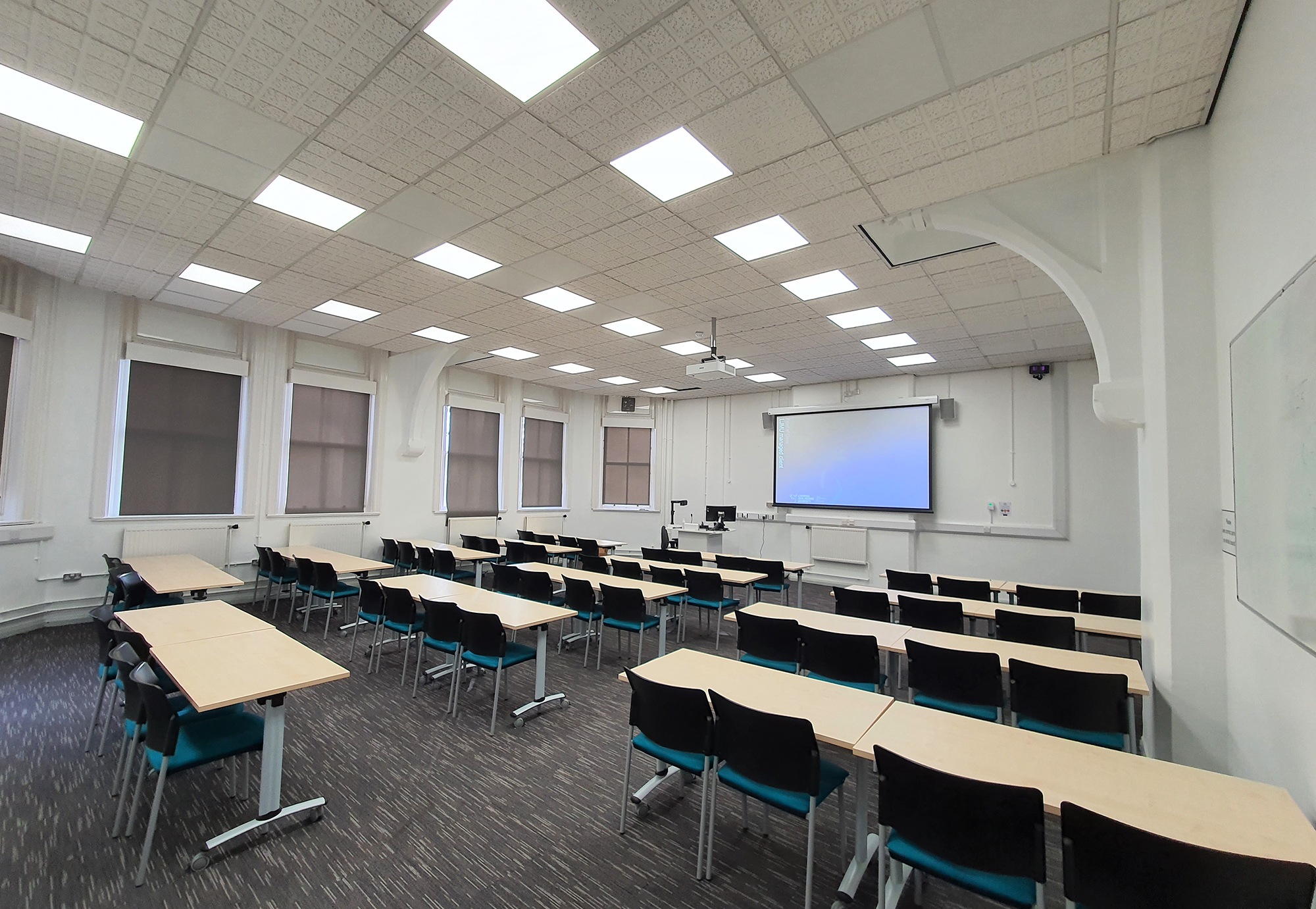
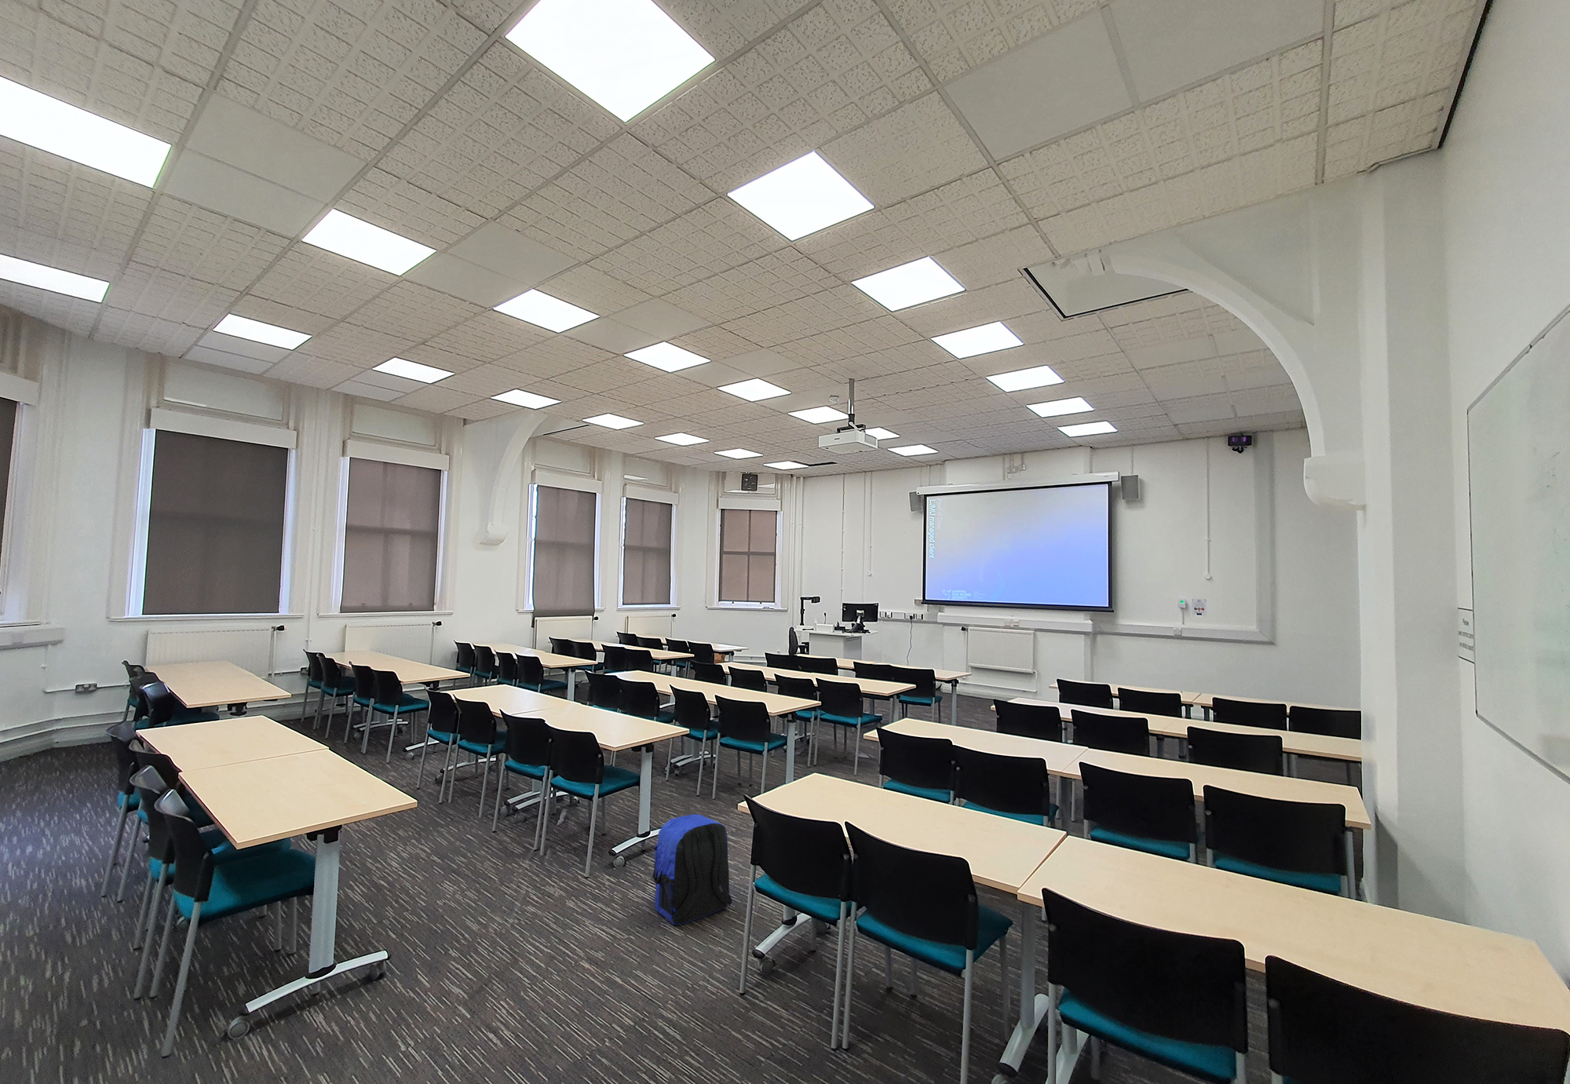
+ backpack (686, 861)
